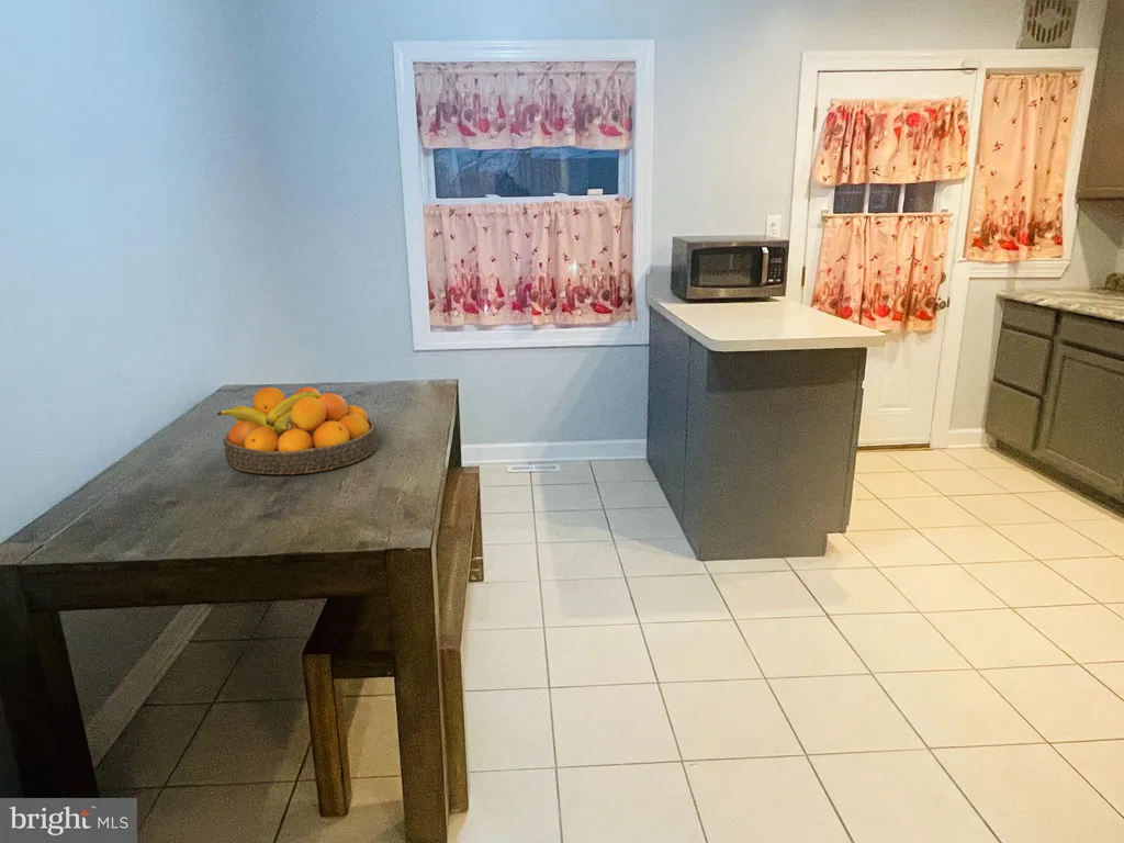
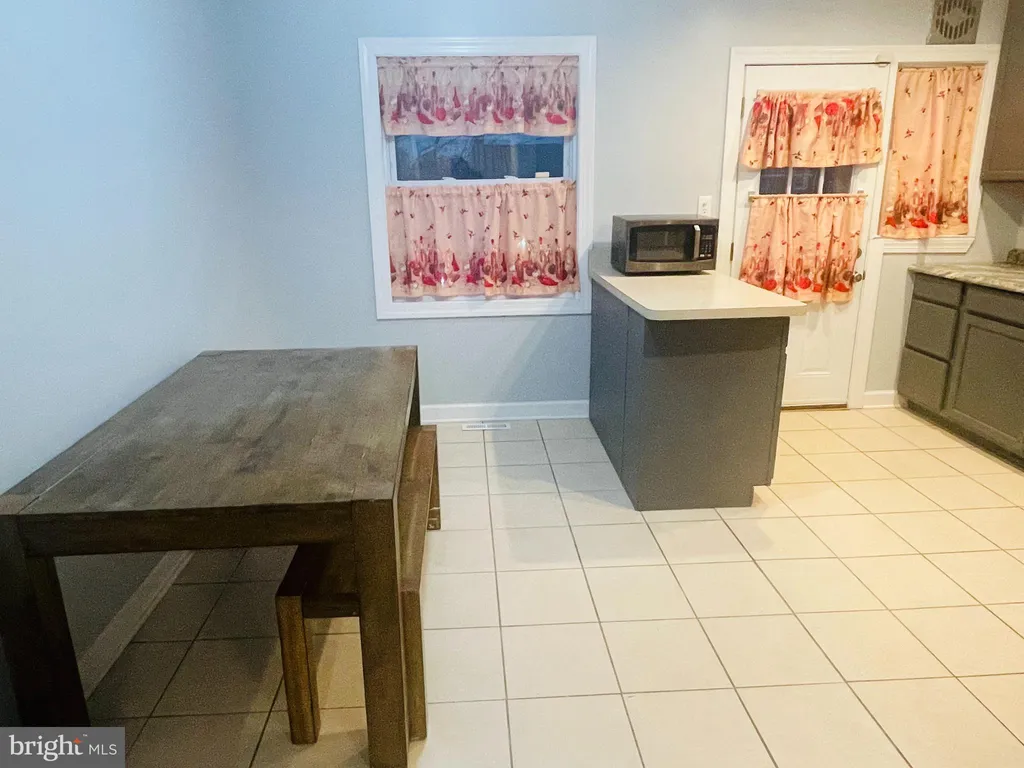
- fruit bowl (301, 420)
